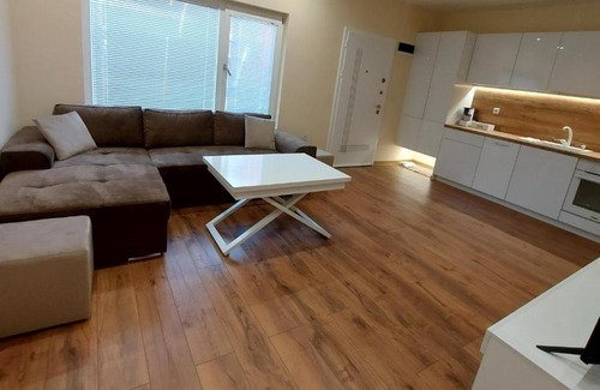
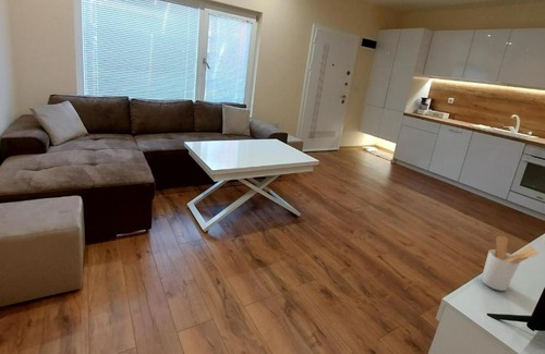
+ utensil holder (508, 265)
